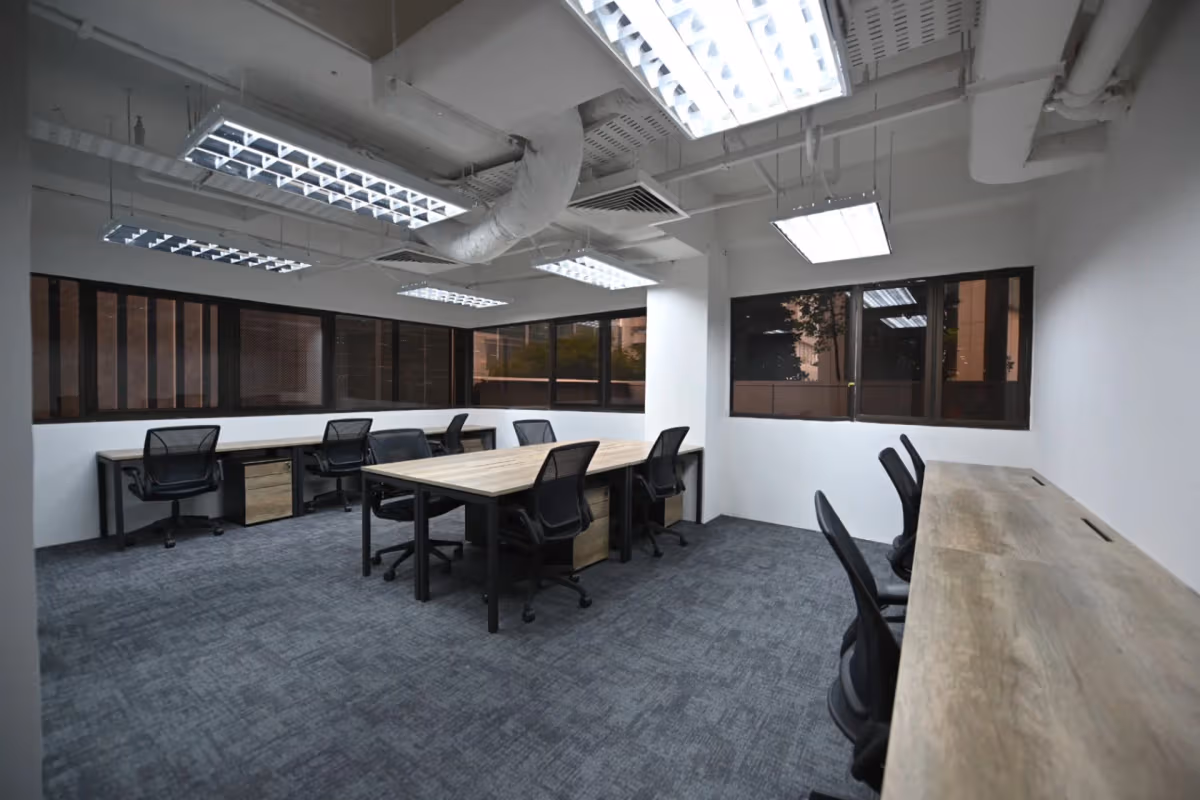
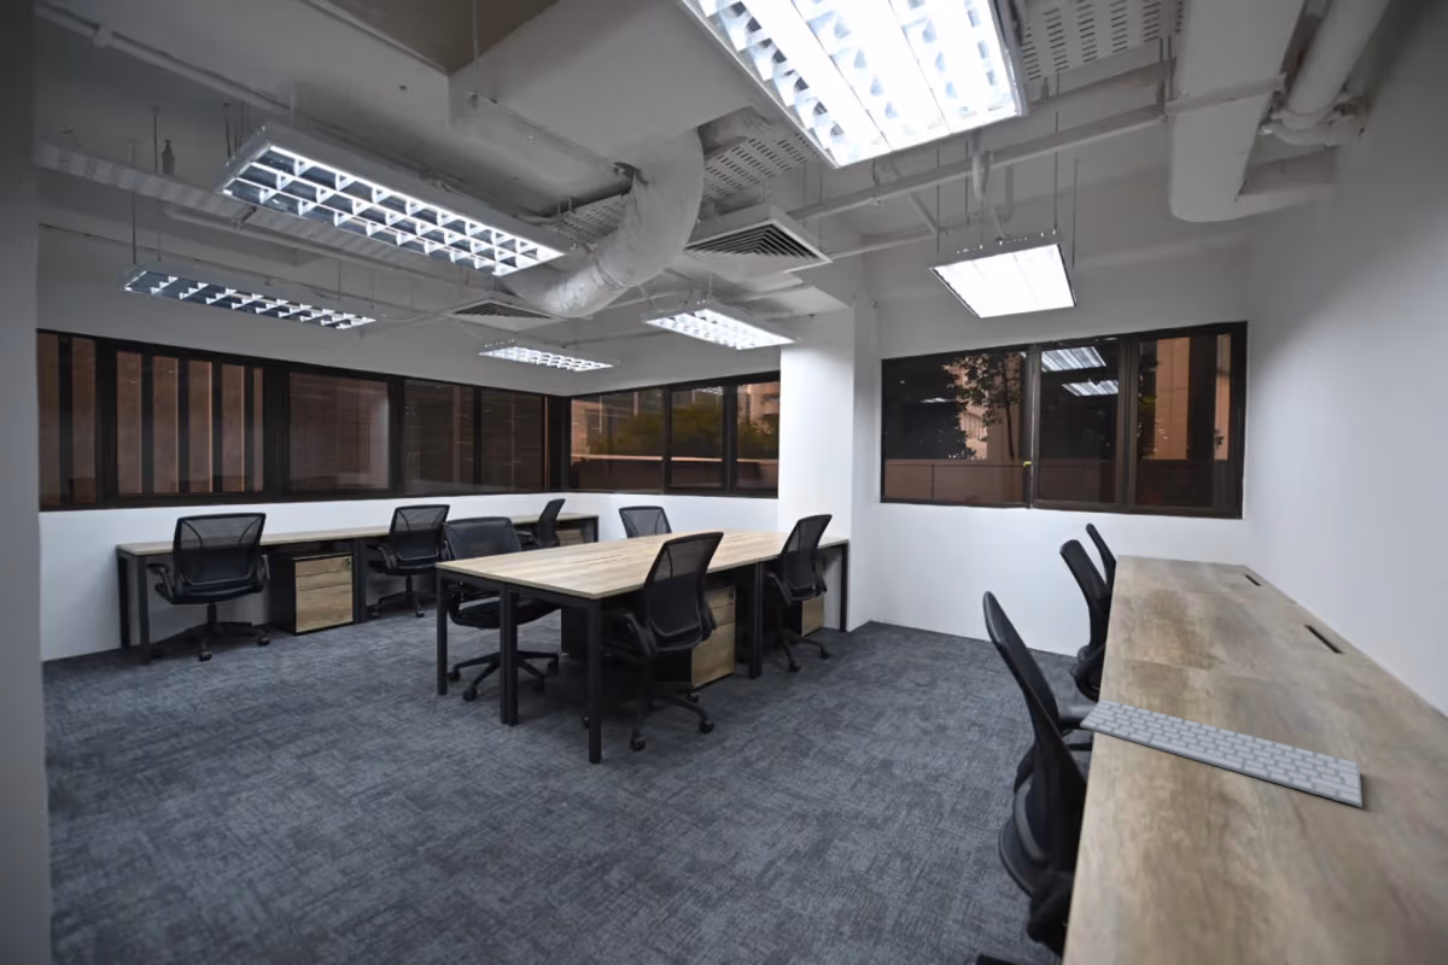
+ computer keyboard (1208, 743)
